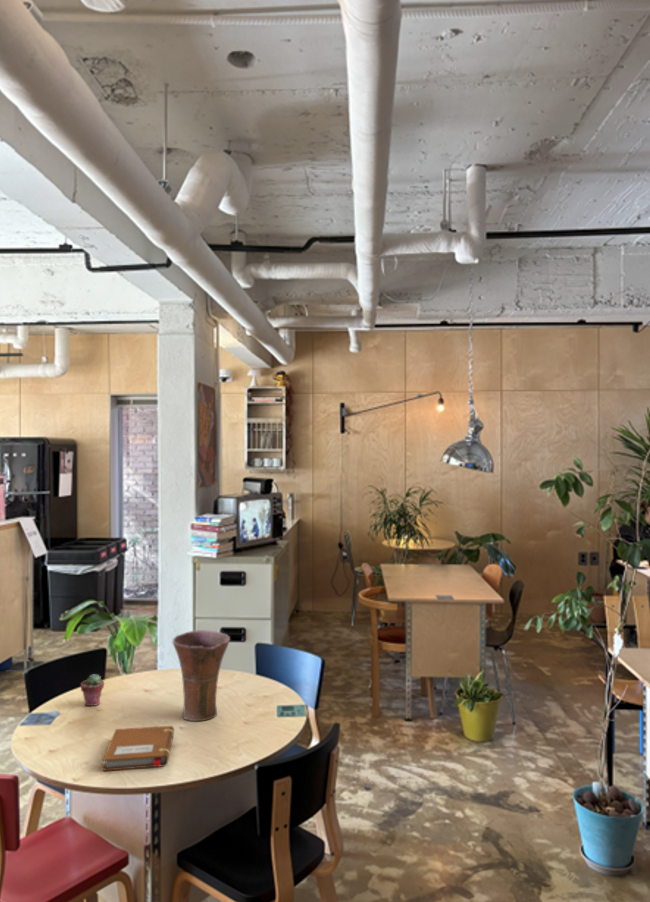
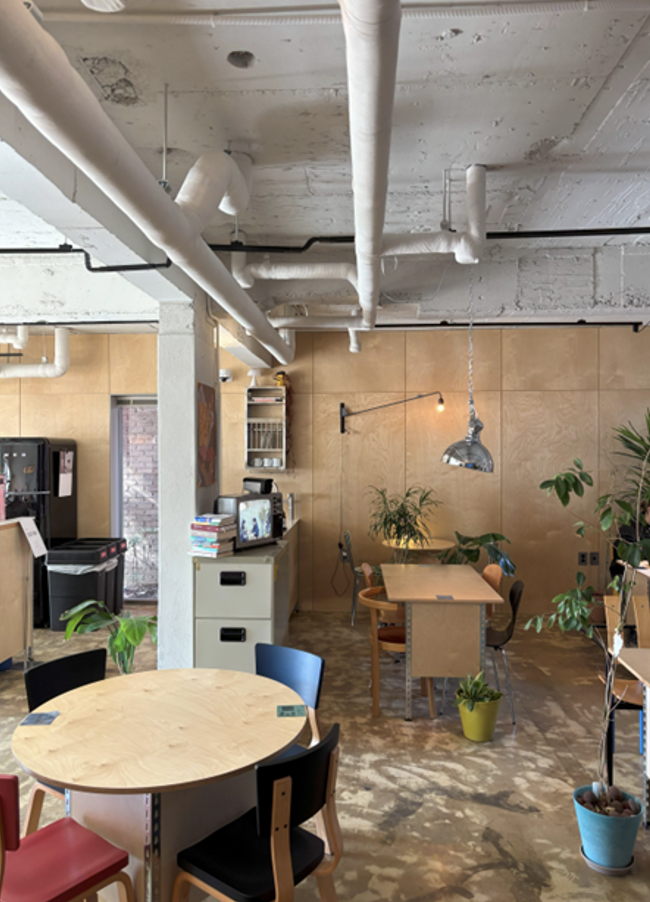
- notebook (140, 747)
- vase (201, 675)
- potted succulent (92, 688)
